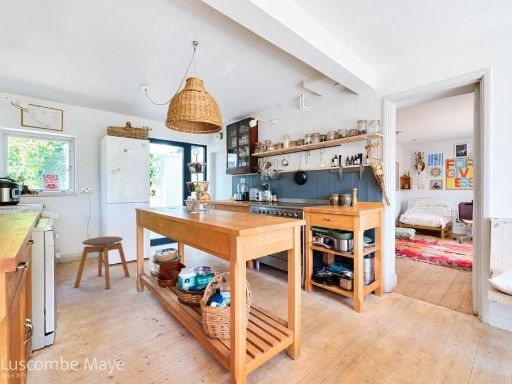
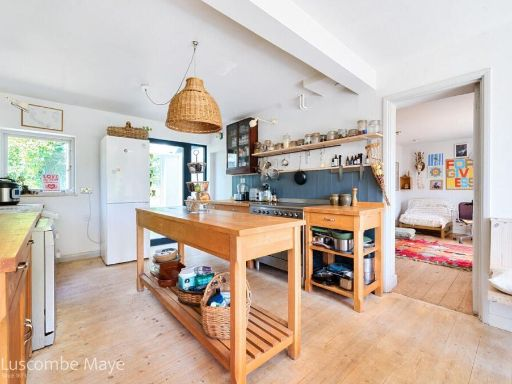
- stool (104, 259)
